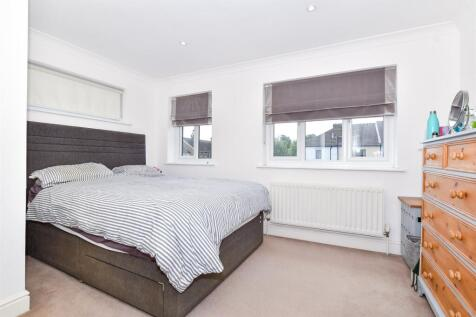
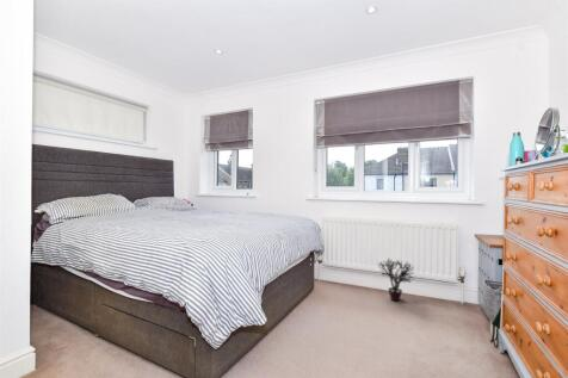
+ potted plant (395, 279)
